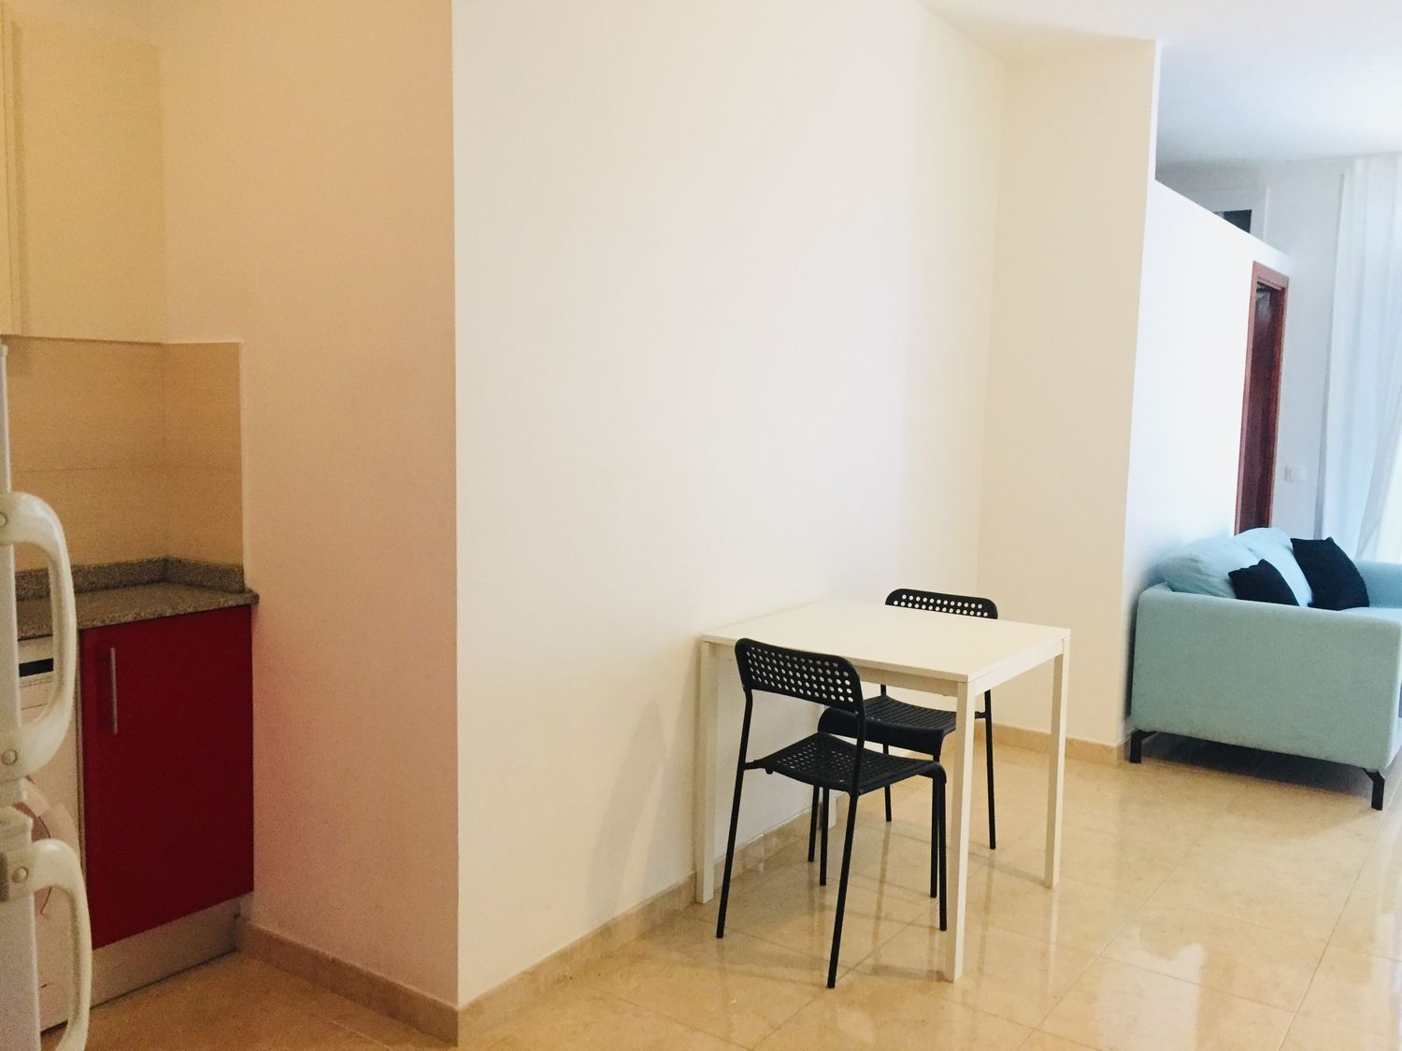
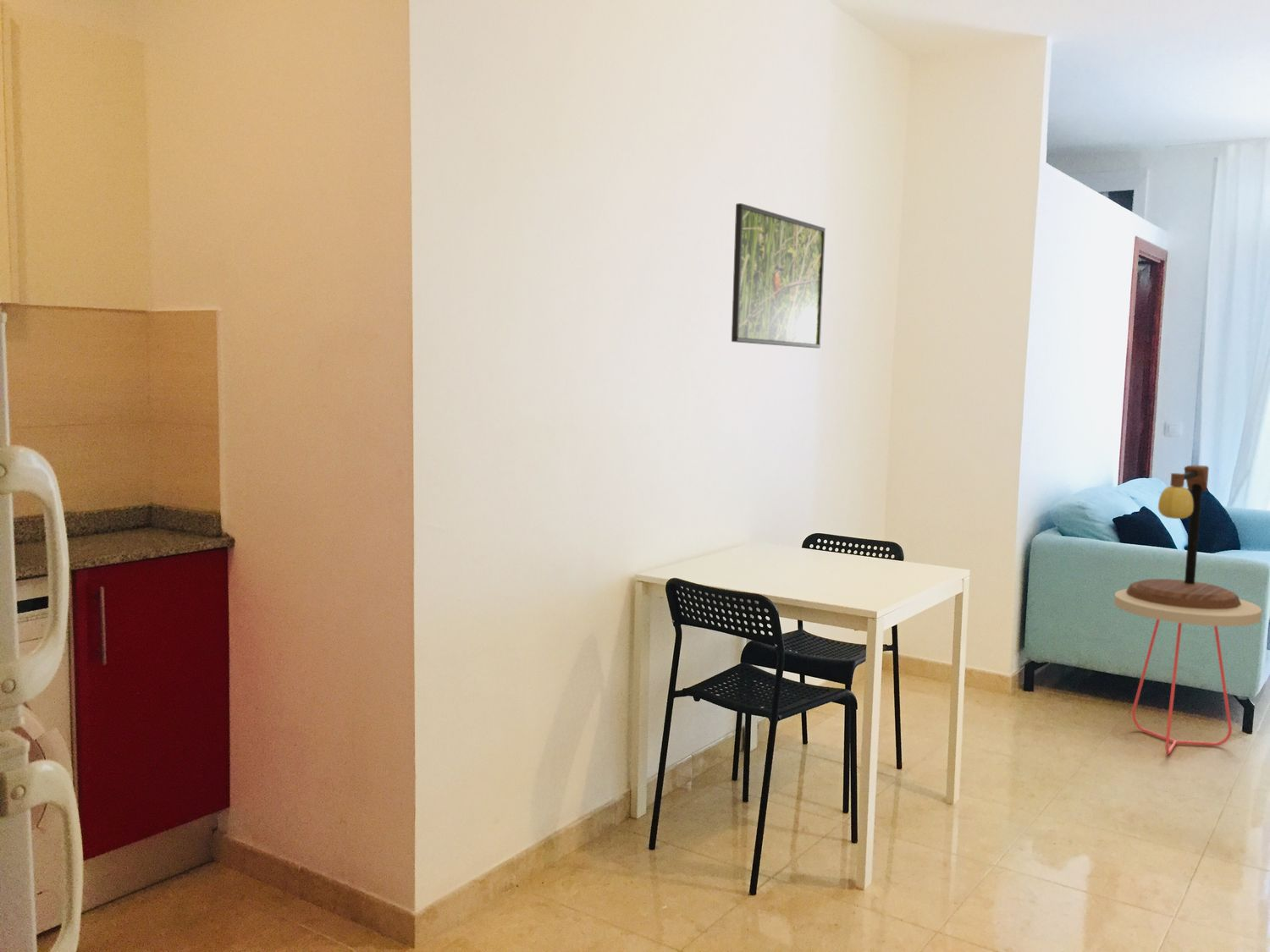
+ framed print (781, 281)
+ side table (1176, 672)
+ table lamp (1188, 534)
